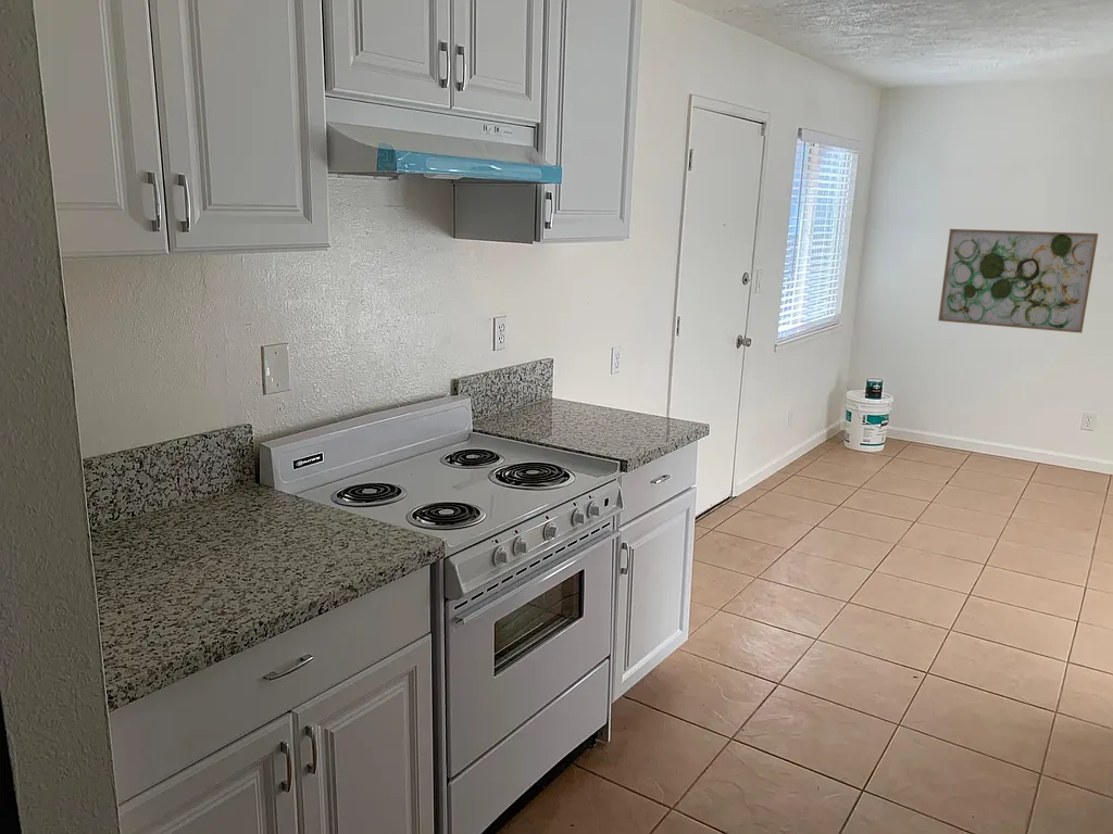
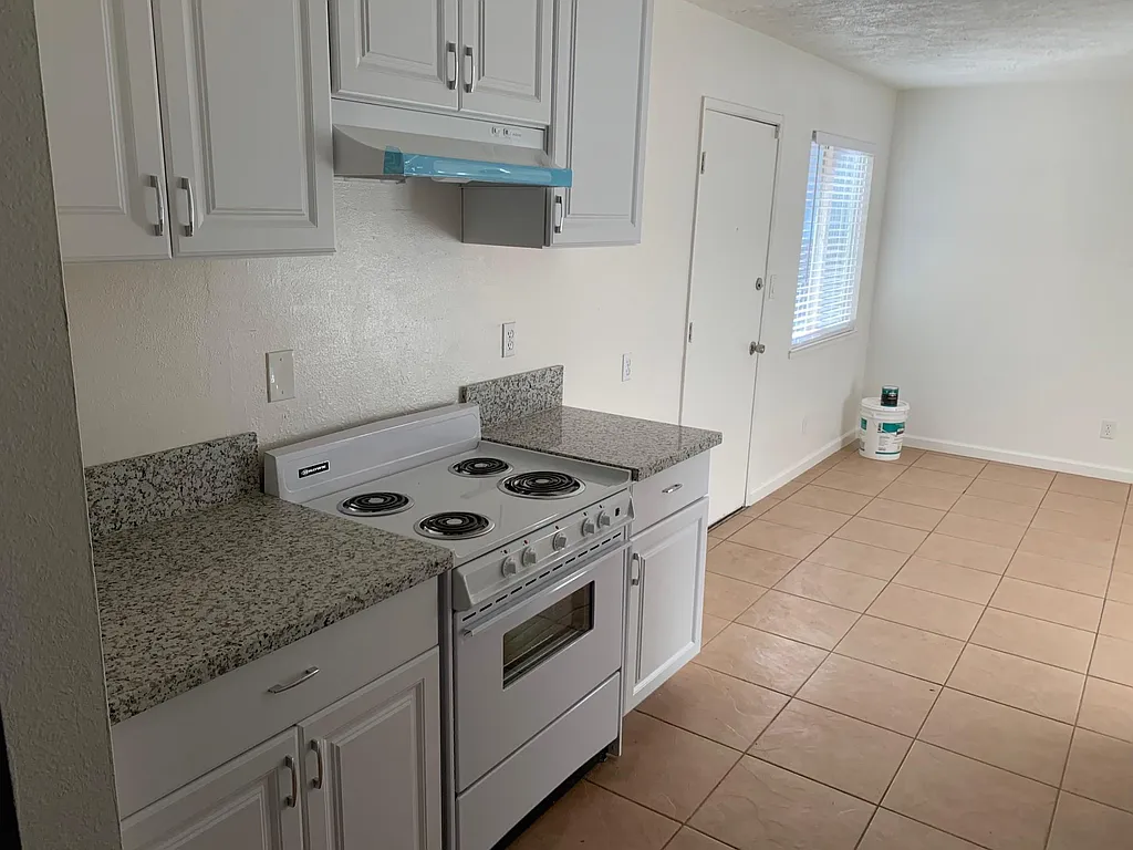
- wall art (1013, 279)
